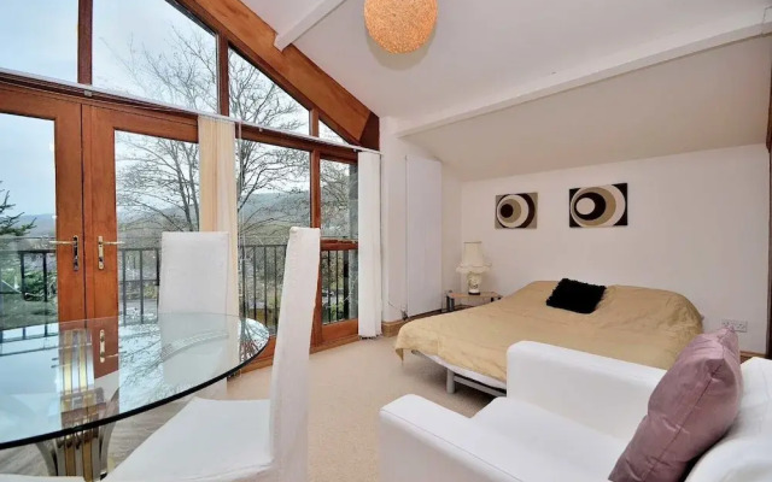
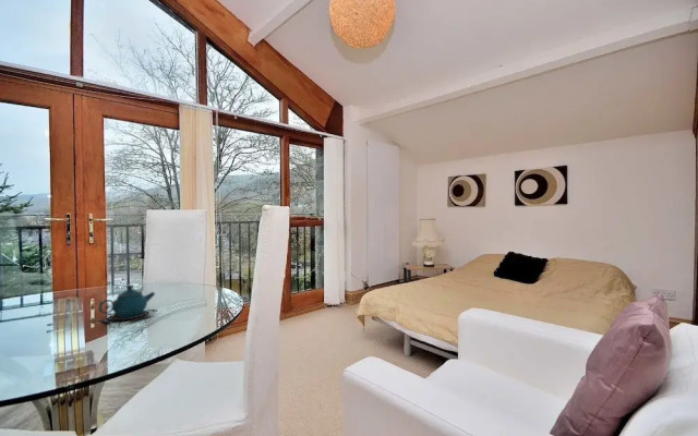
+ teapot (128, 300)
